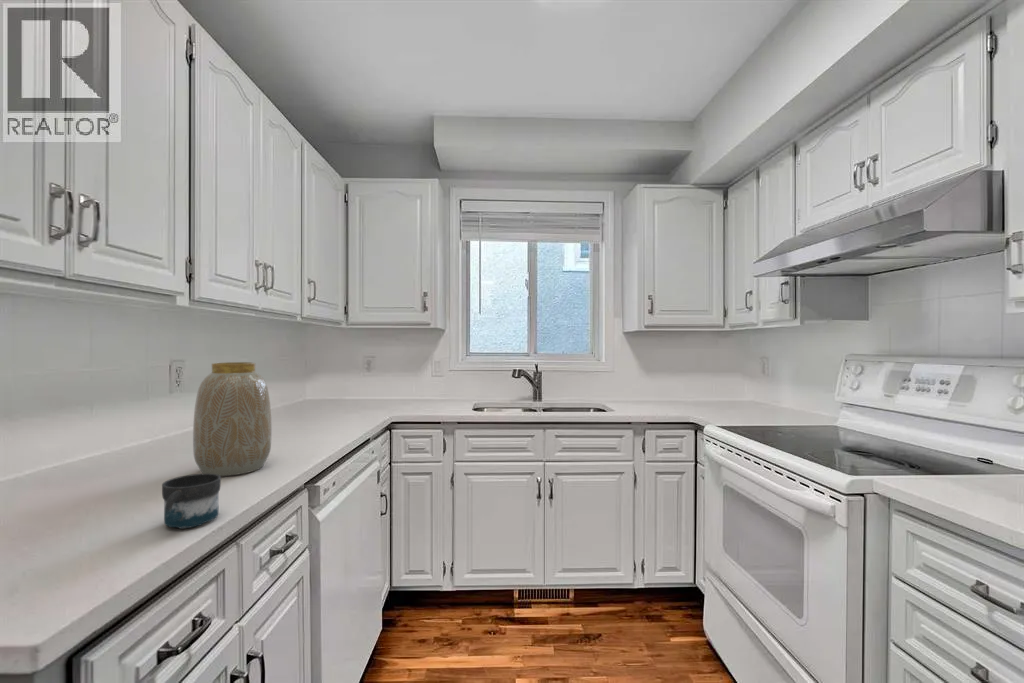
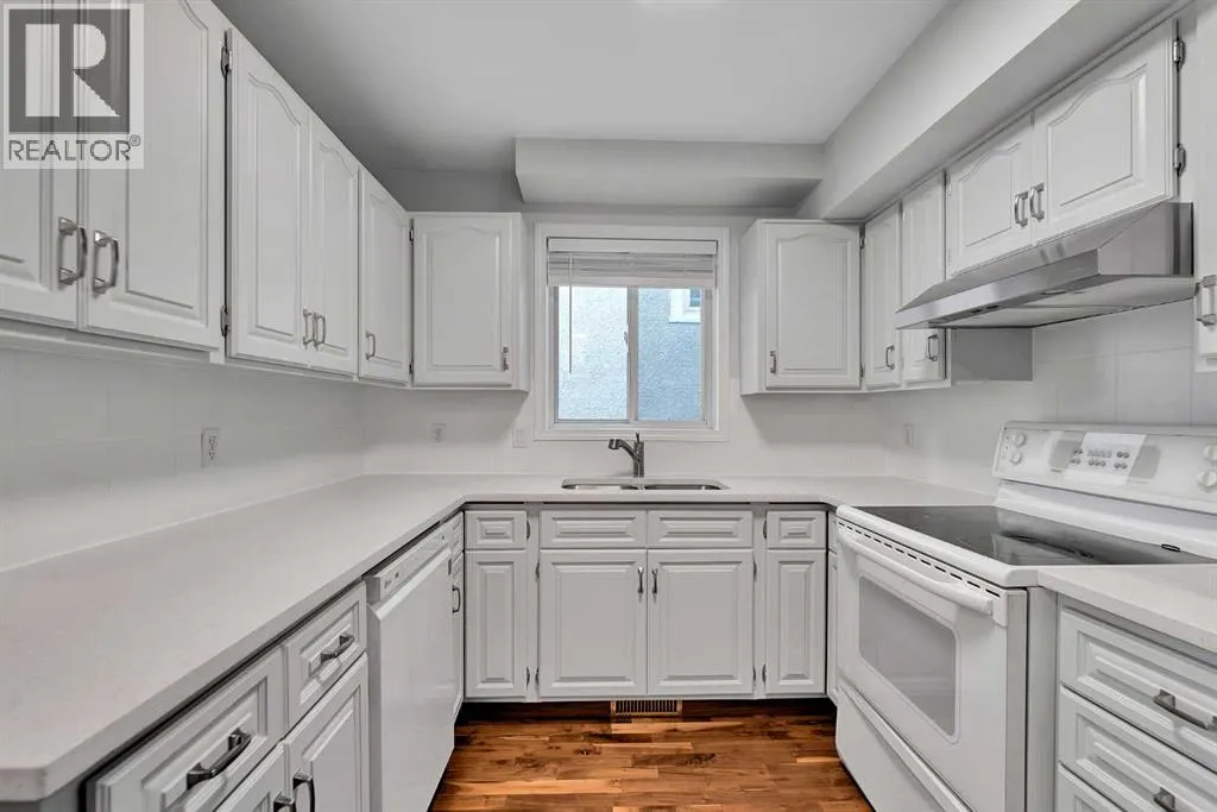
- mug (192, 502)
- vase (233, 416)
